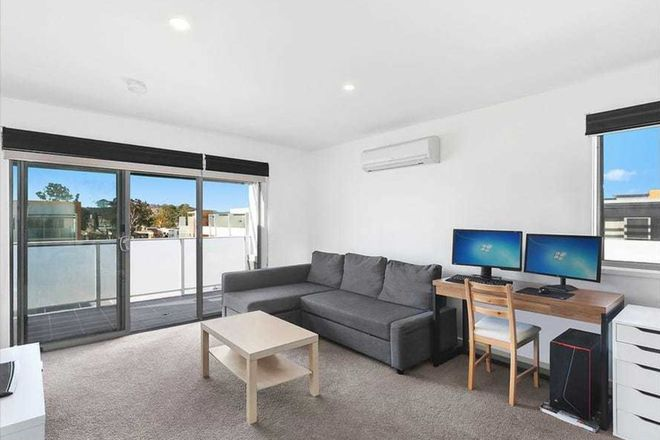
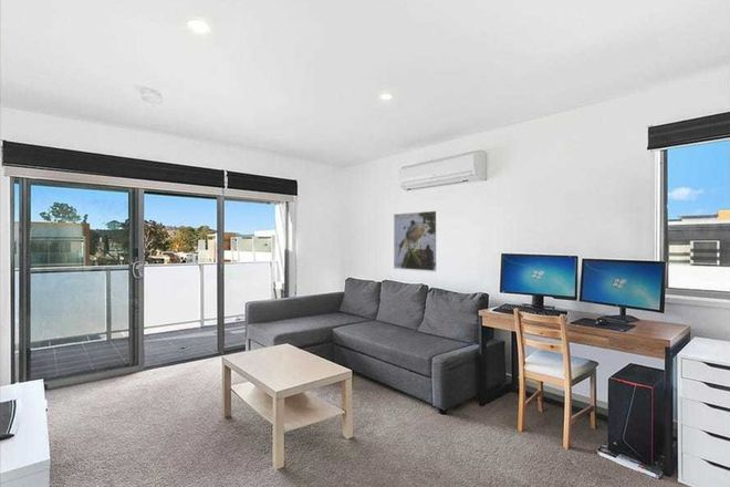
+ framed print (415, 241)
